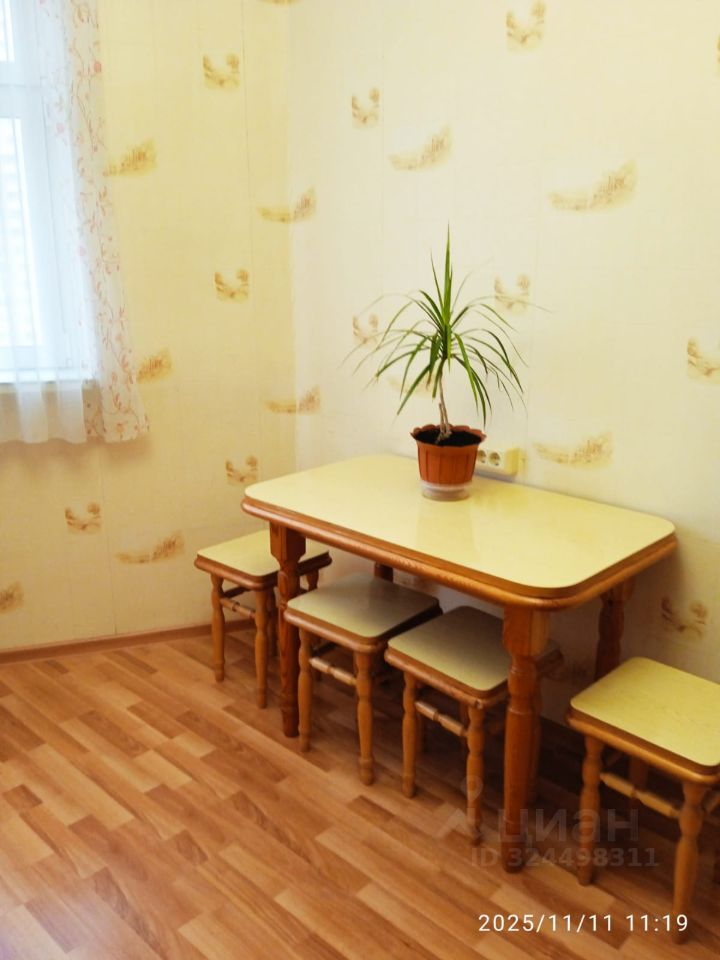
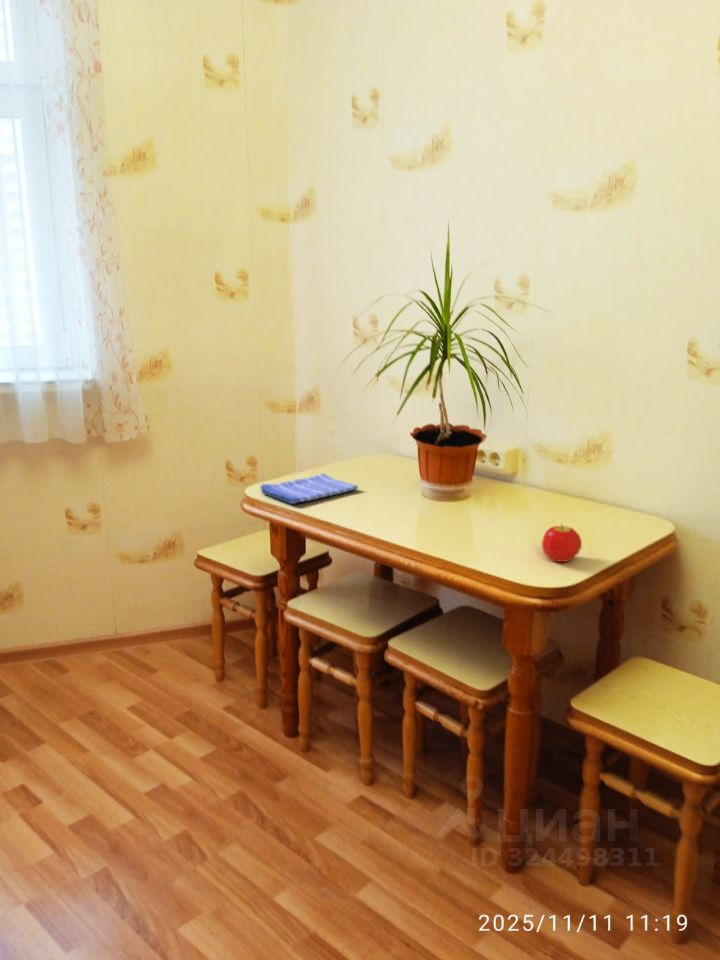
+ dish towel (308, 487)
+ fruit (561, 541)
